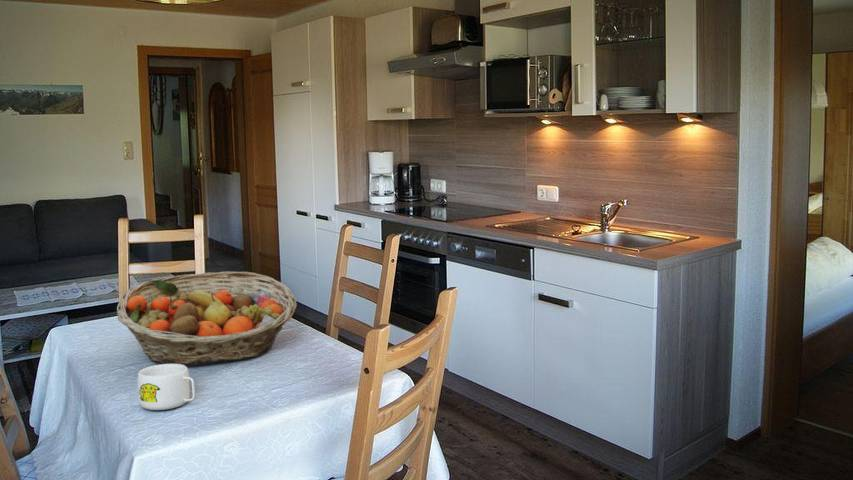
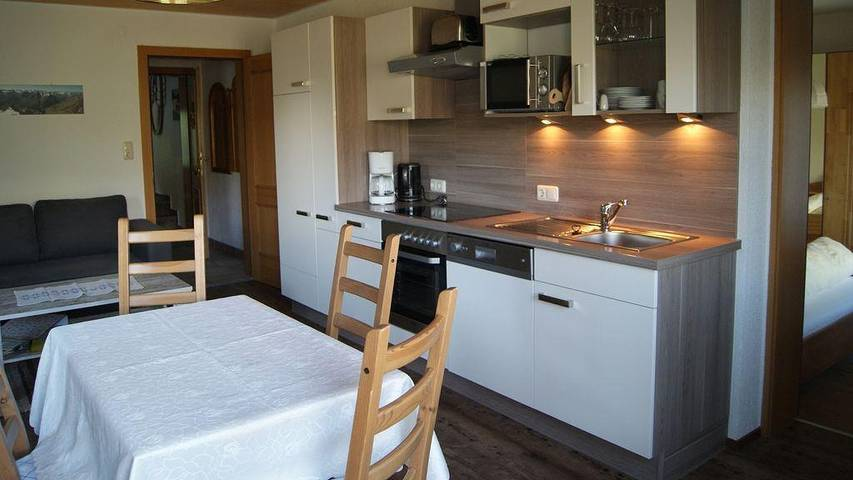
- fruit basket (209, 315)
- mug (164, 386)
